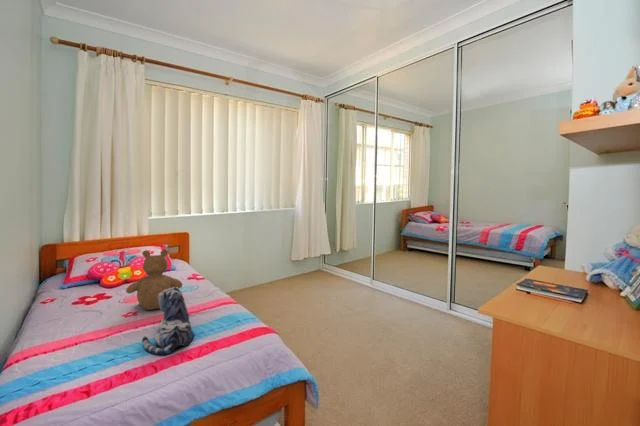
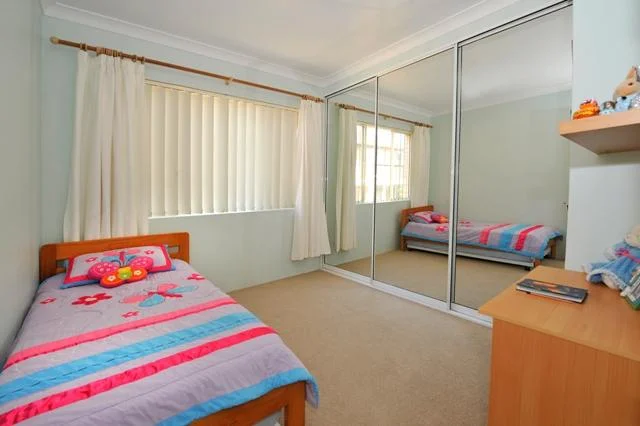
- teddy bear (155, 277)
- plush toy (168, 312)
